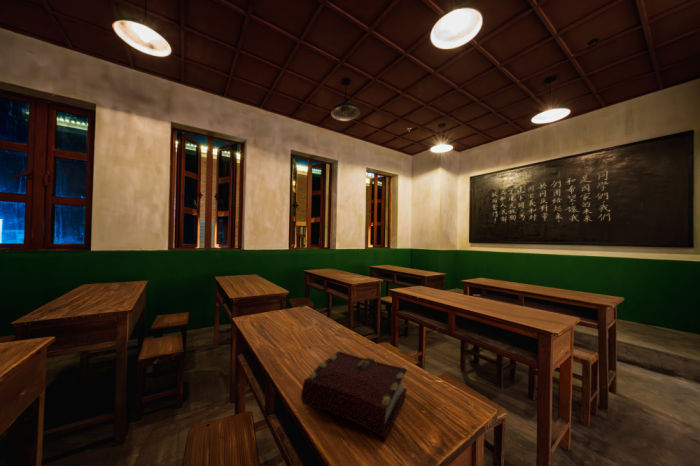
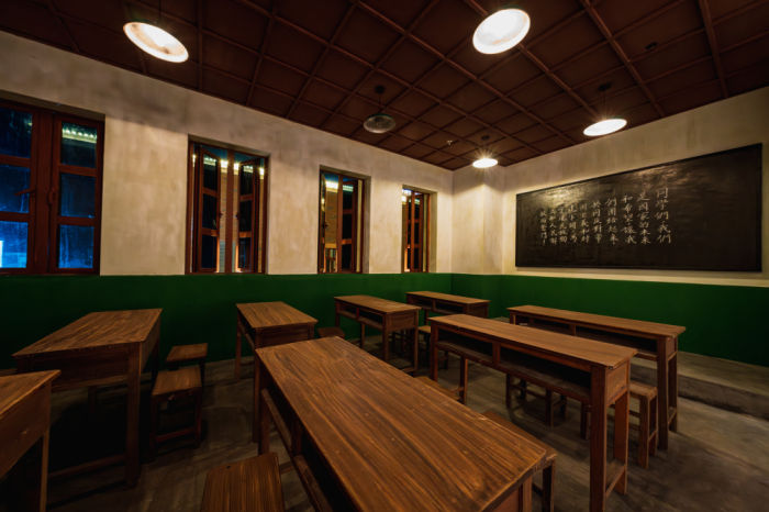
- book (356, 385)
